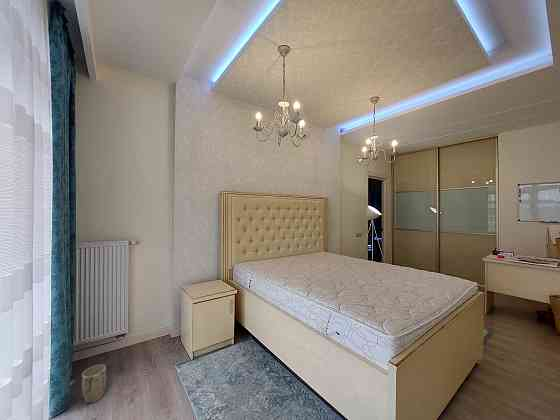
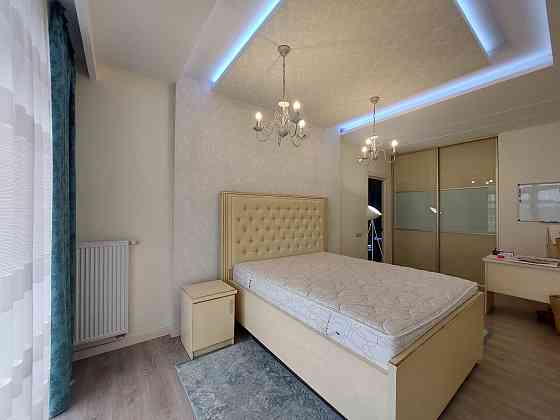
- plant pot (94, 384)
